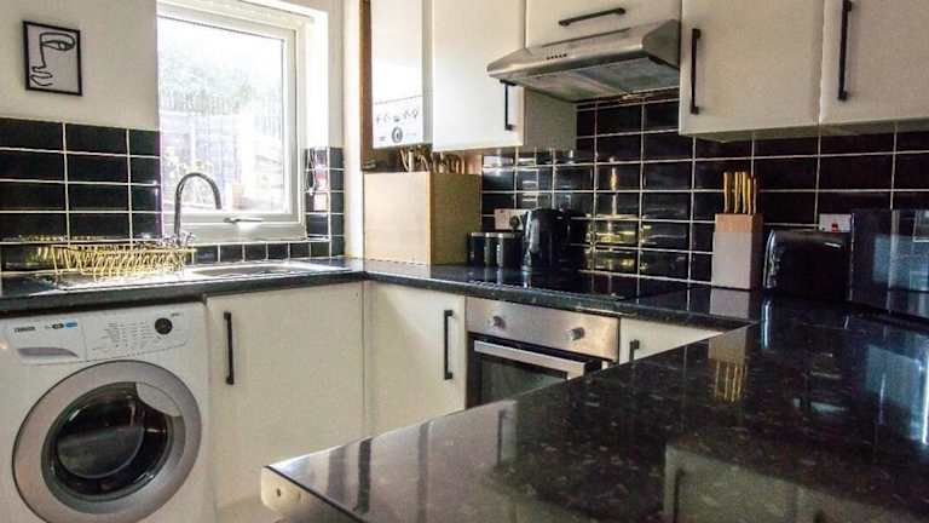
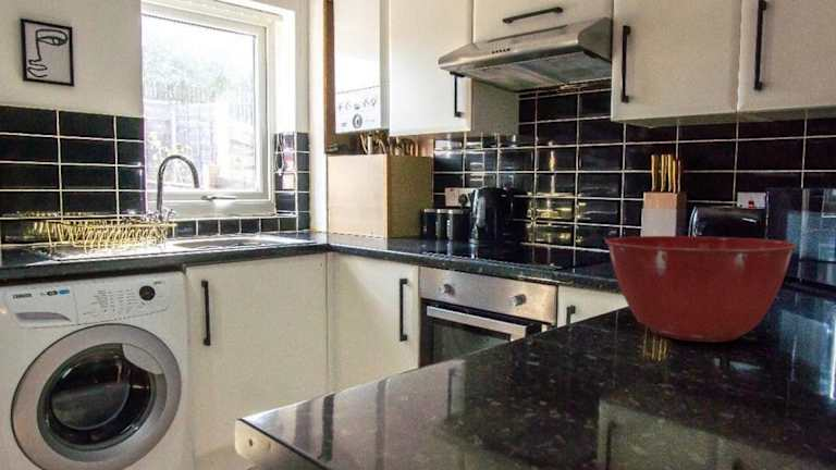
+ mixing bowl (693, 286)
